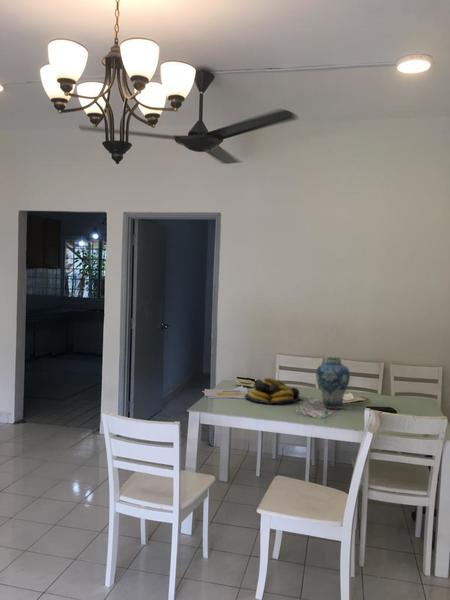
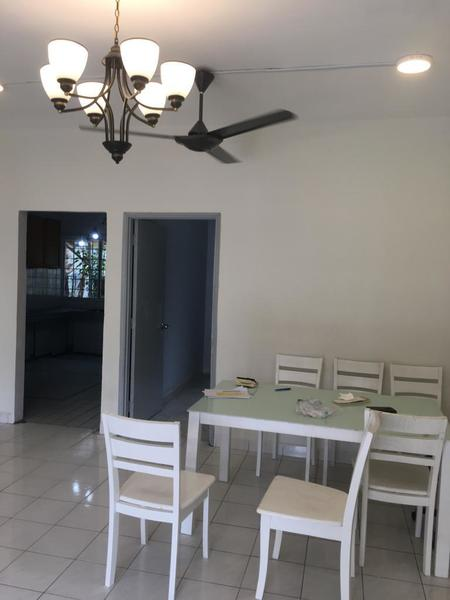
- vase (332, 382)
- fruit bowl (271, 388)
